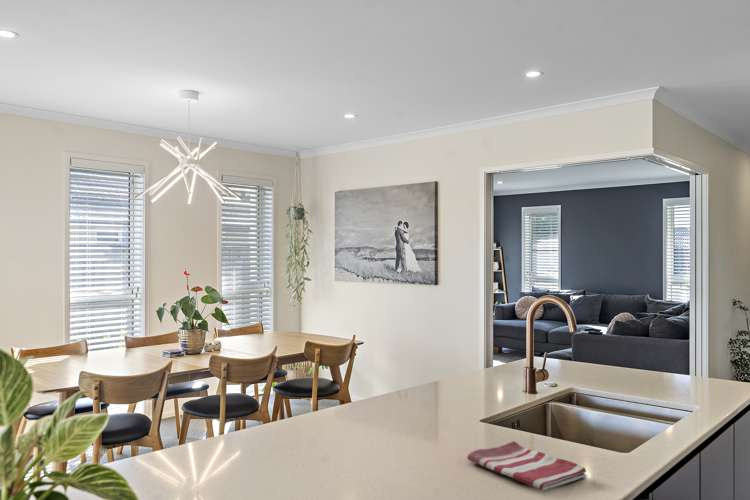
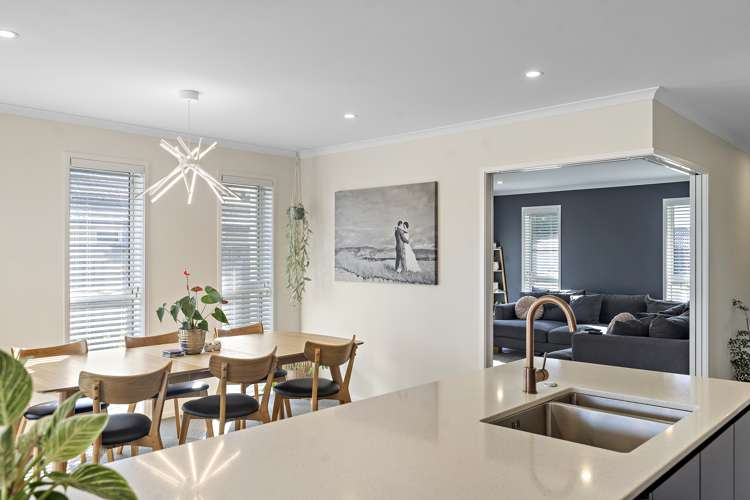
- dish towel (525, 463)
